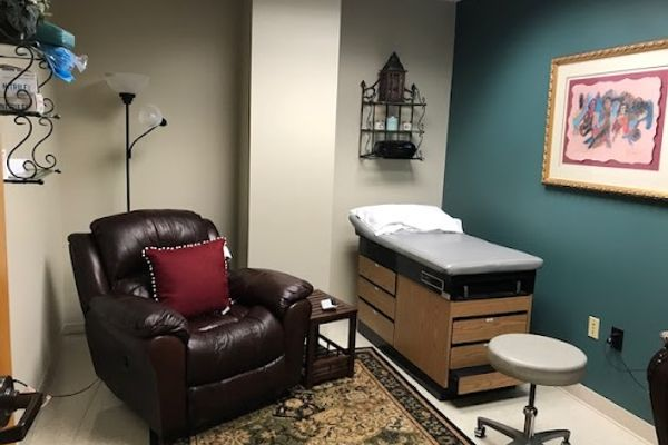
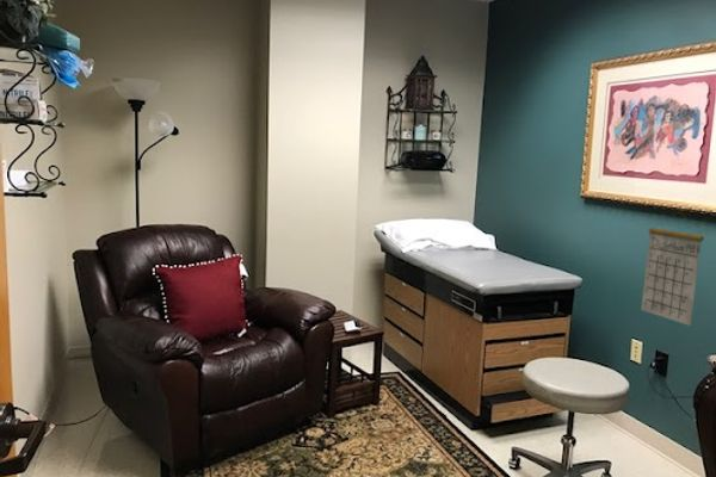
+ calendar (671, 265)
